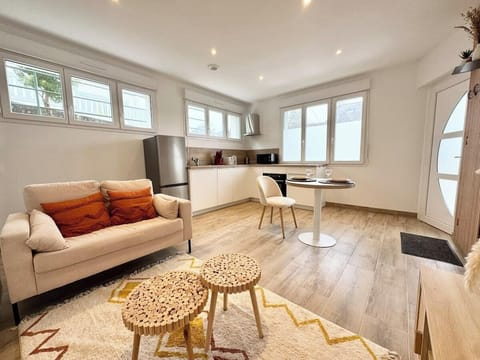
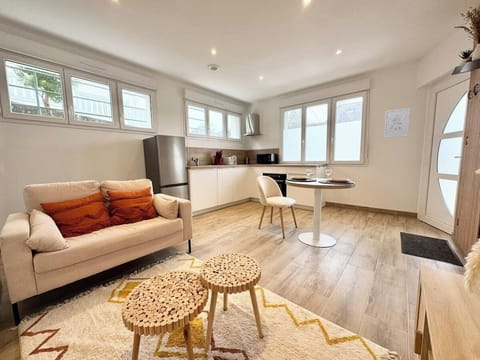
+ wall art (396, 123)
